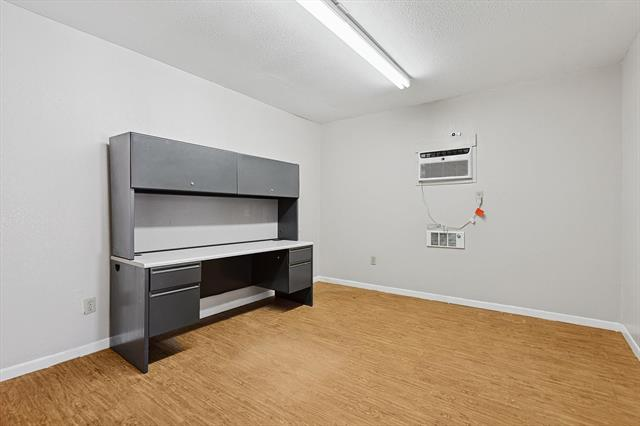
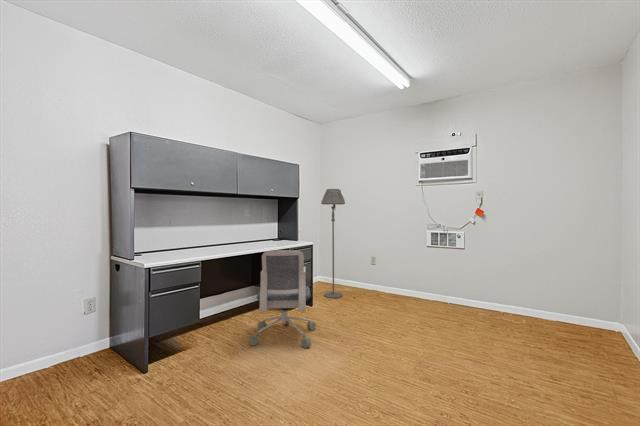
+ office chair (284, 291)
+ floor lamp (333, 242)
